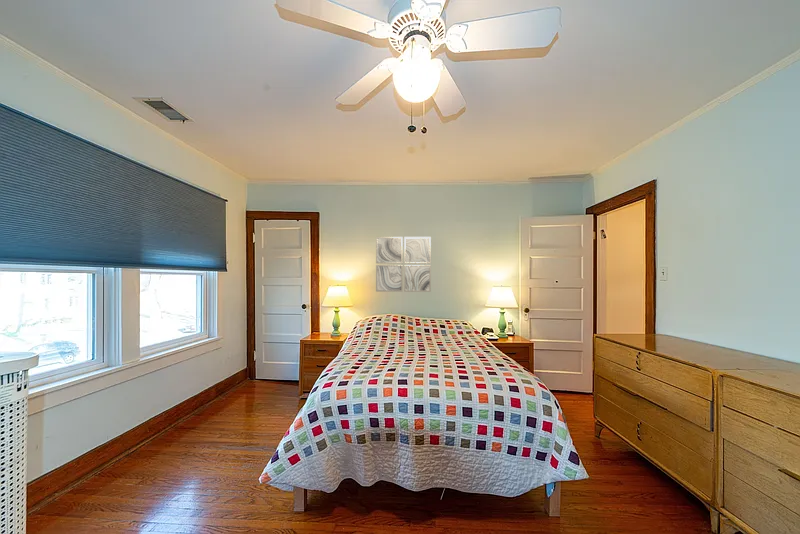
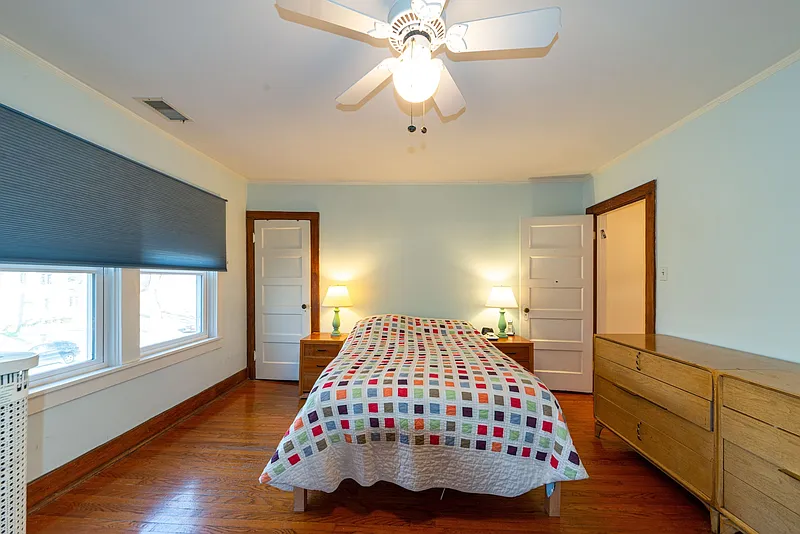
- wall art (402, 263)
